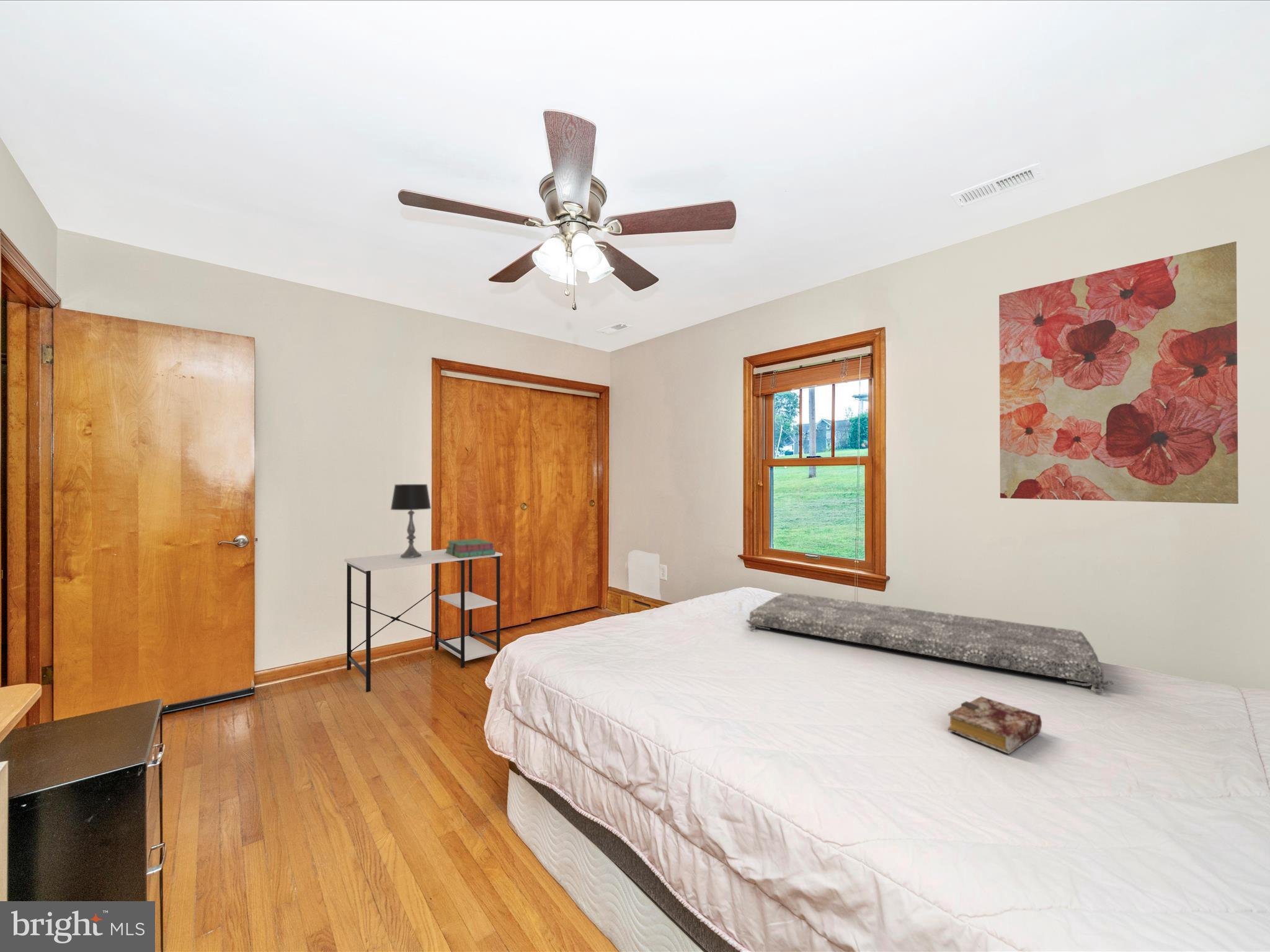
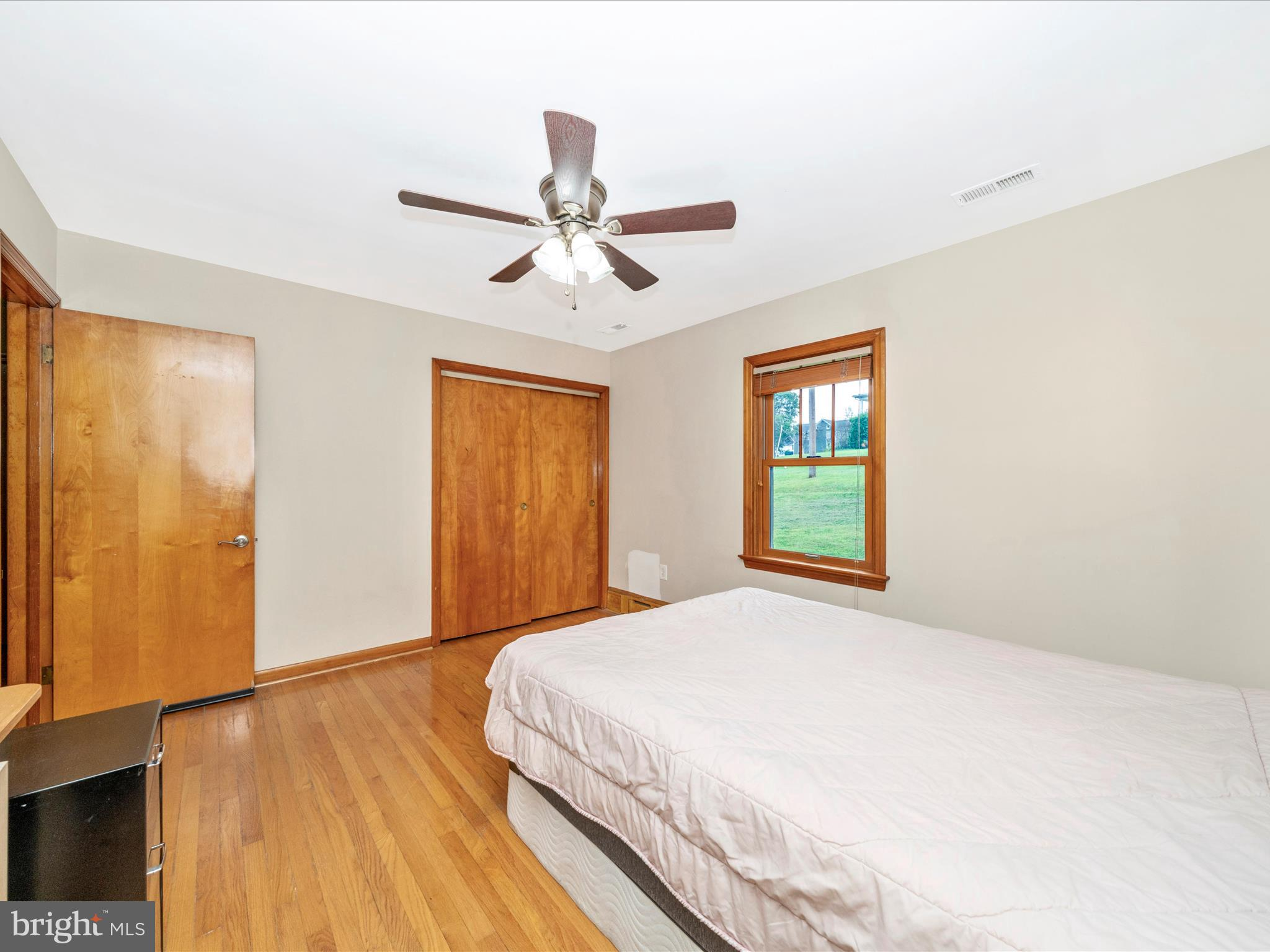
- table lamp (411, 520)
- book (993, 722)
- desk (435, 610)
- seat cushion (903, 629)
- wall art (1103, 386)
- stack of books (469, 547)
